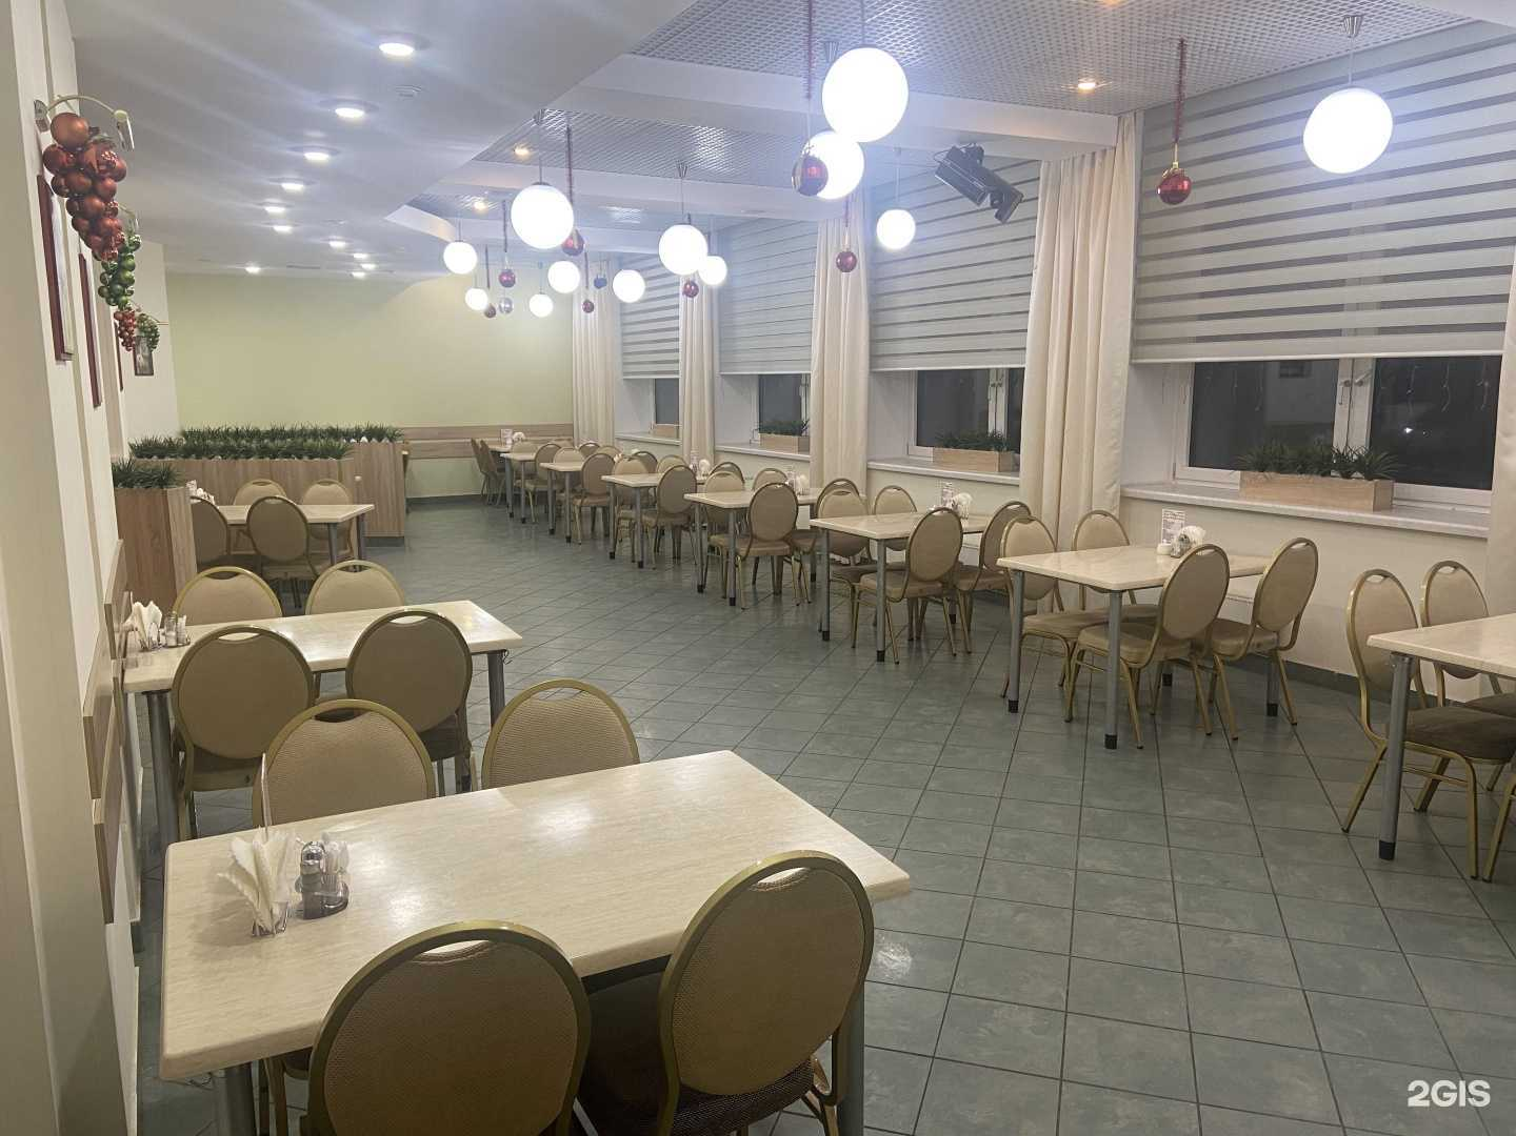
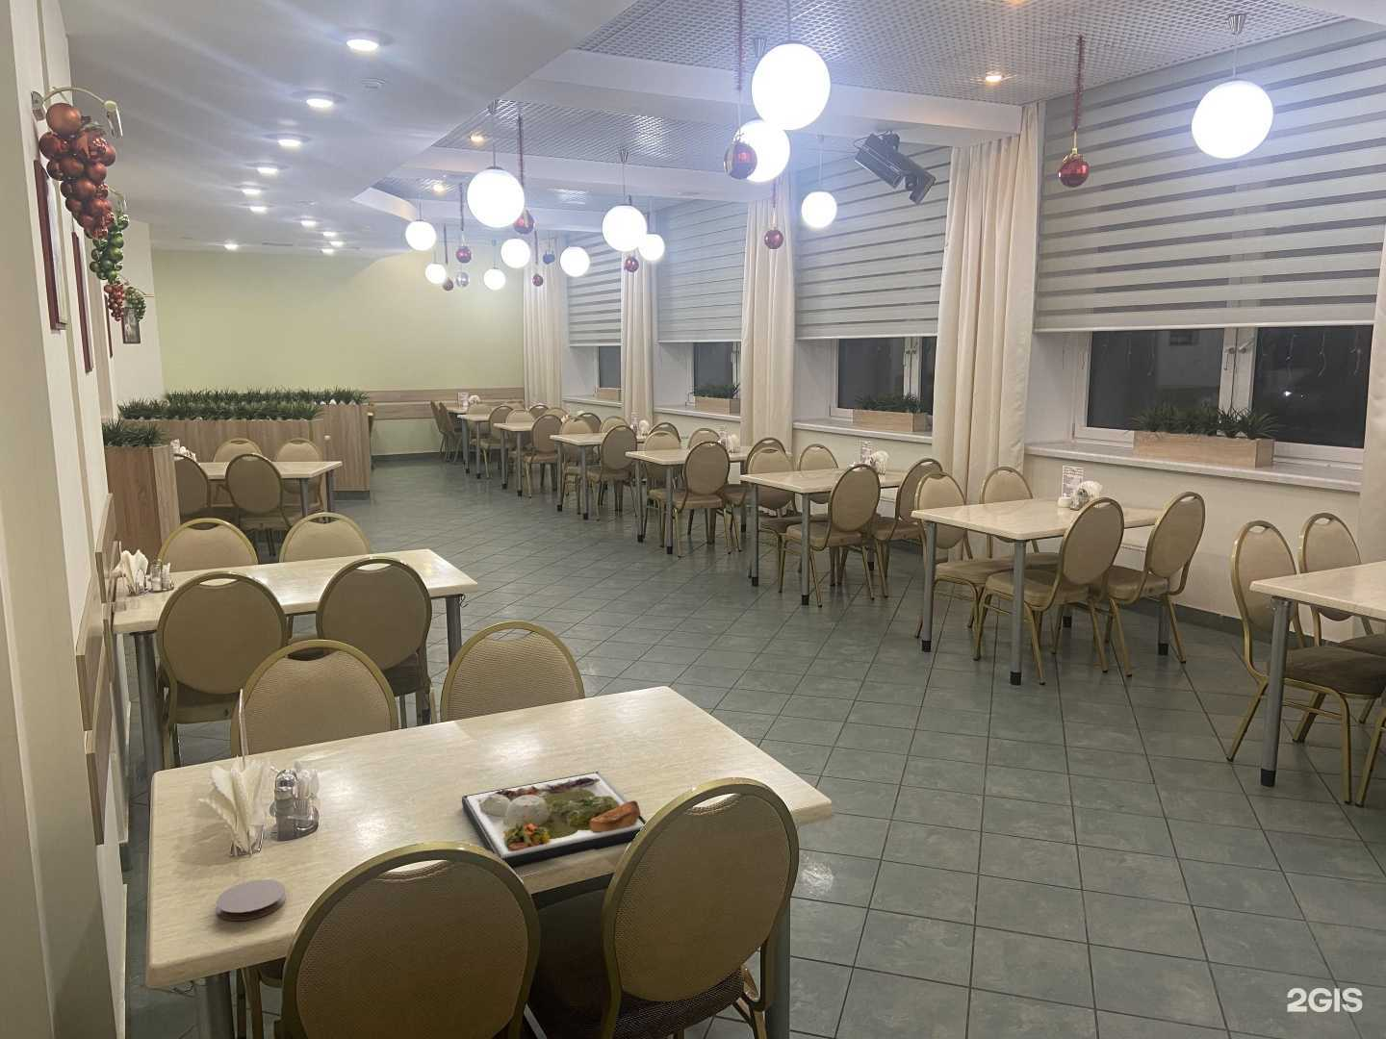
+ dinner plate (553, 808)
+ coaster (251, 898)
